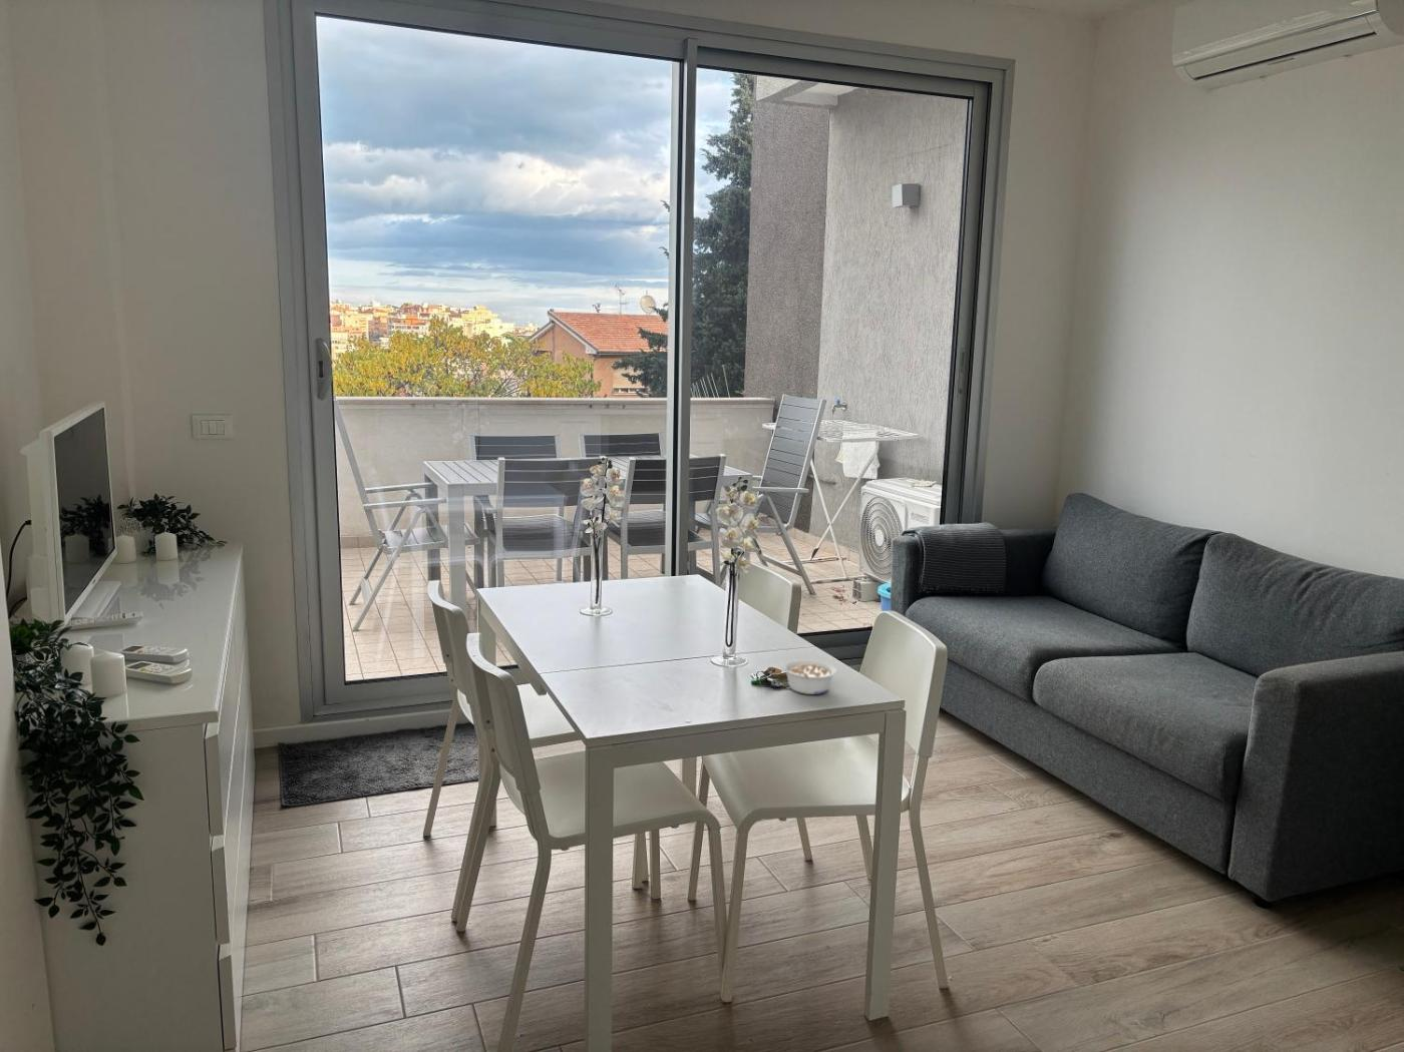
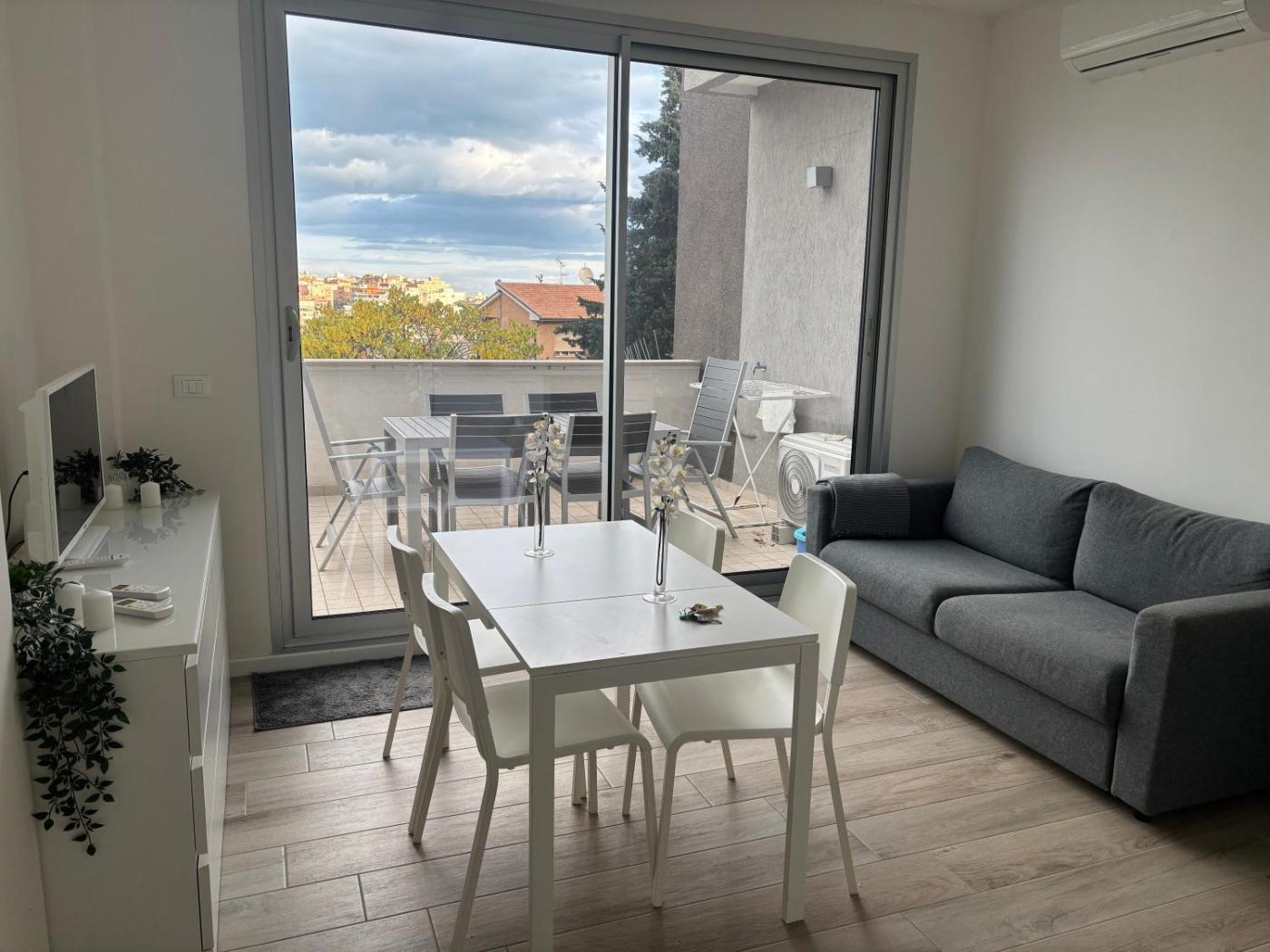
- legume (810, 676)
